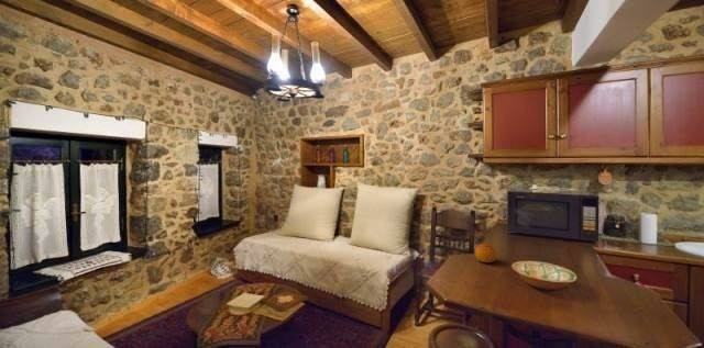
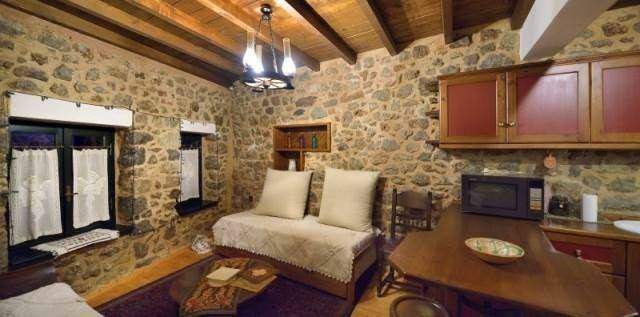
- fruit (485, 251)
